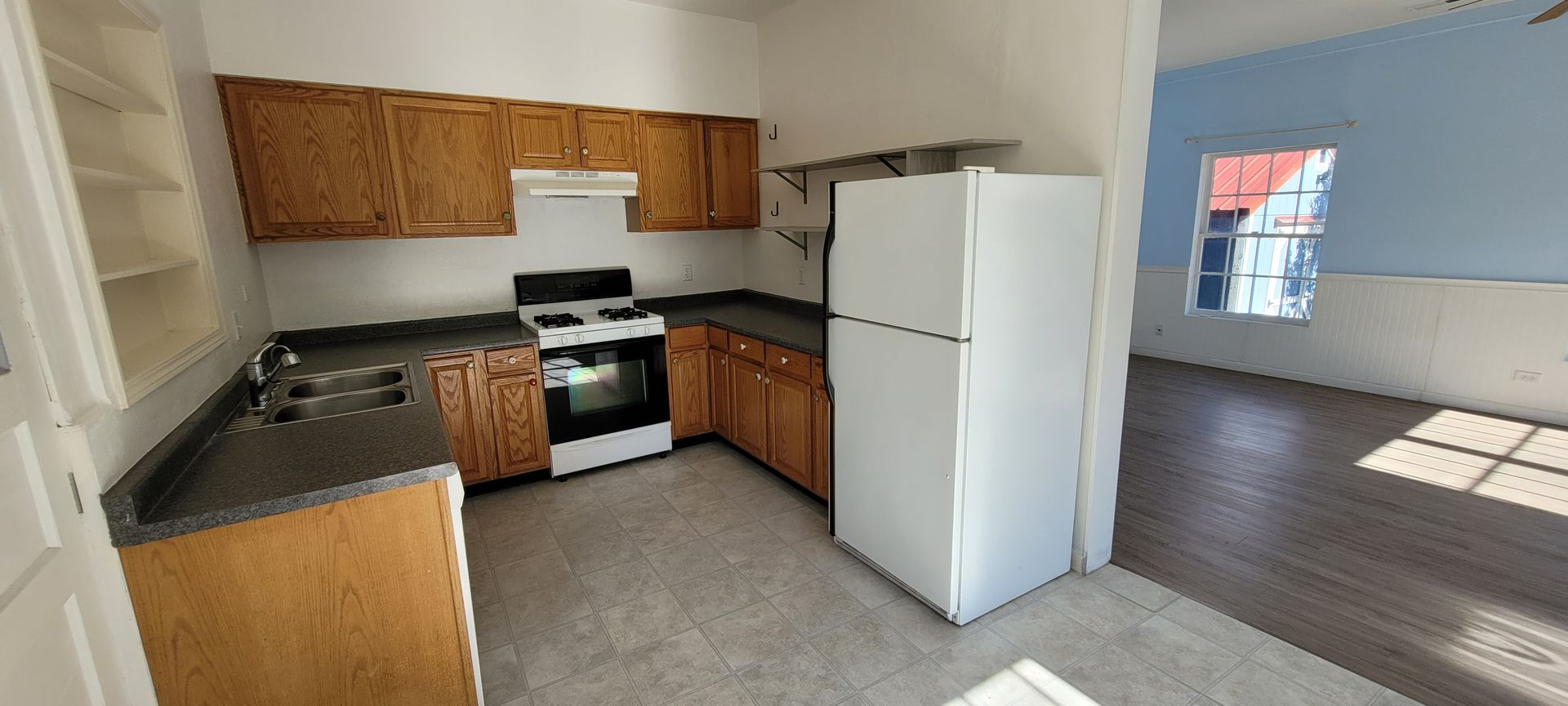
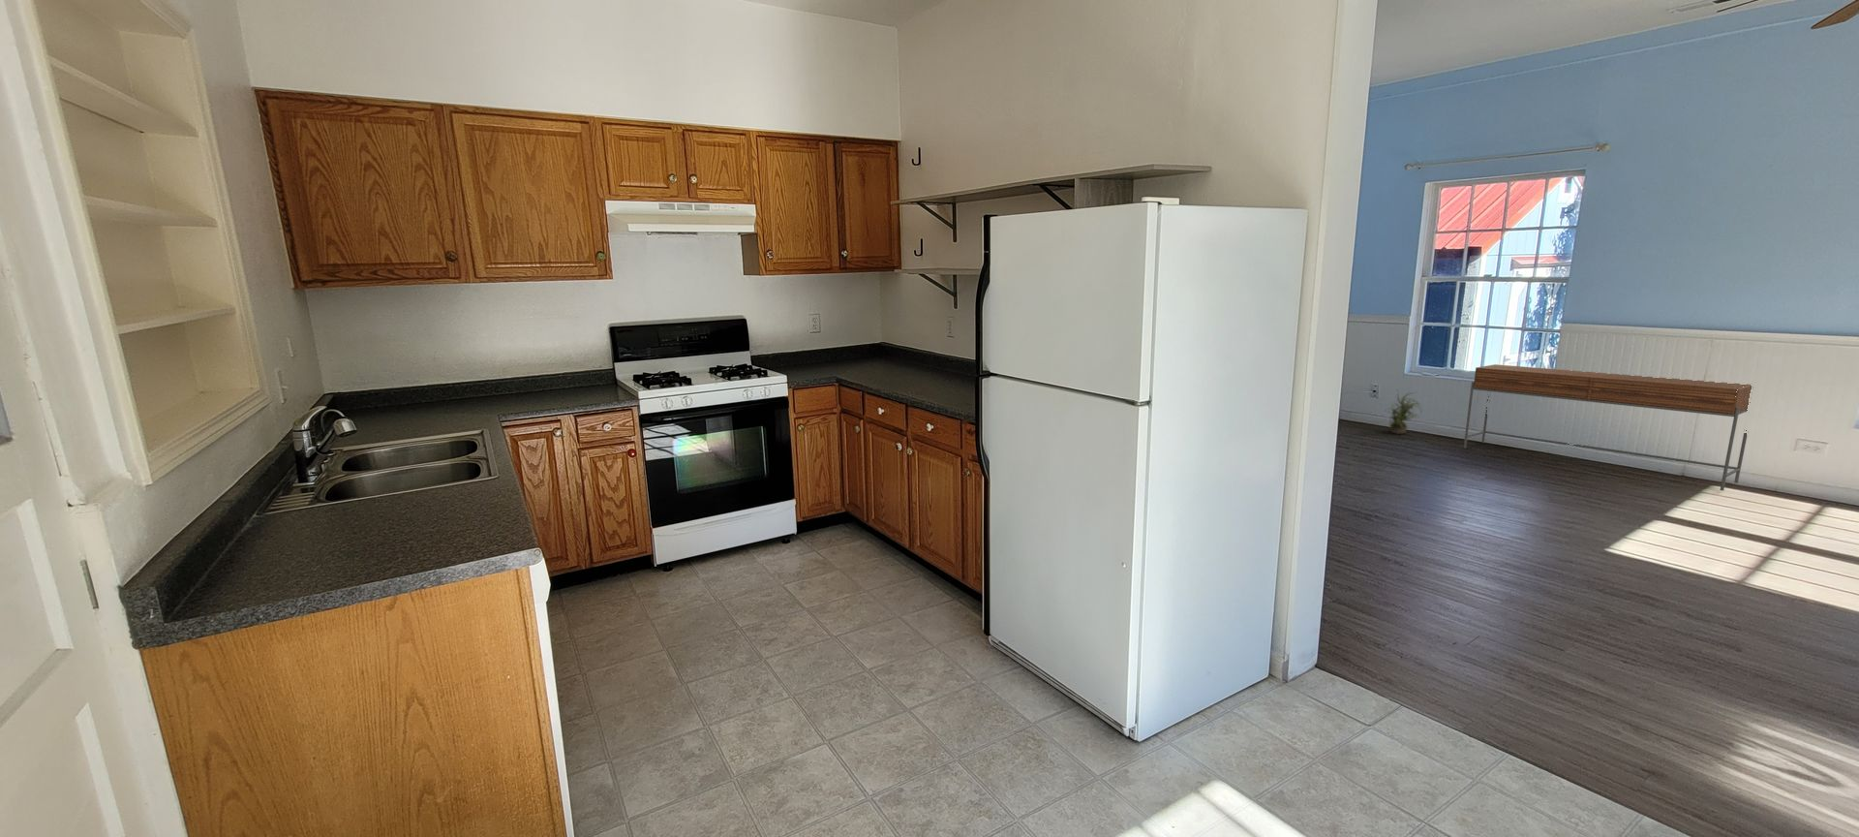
+ console table (1597, 402)
+ potted plant (1404, 413)
